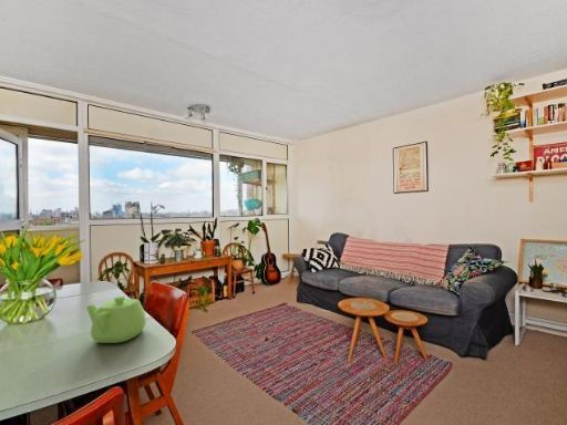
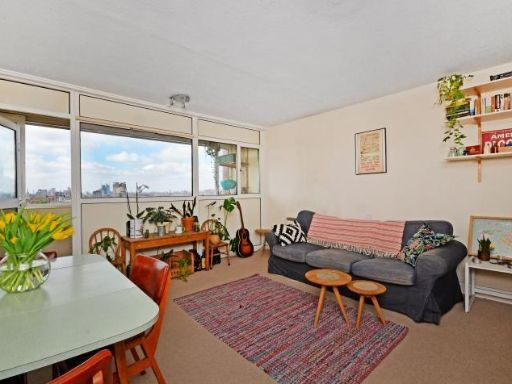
- teapot (111, 318)
